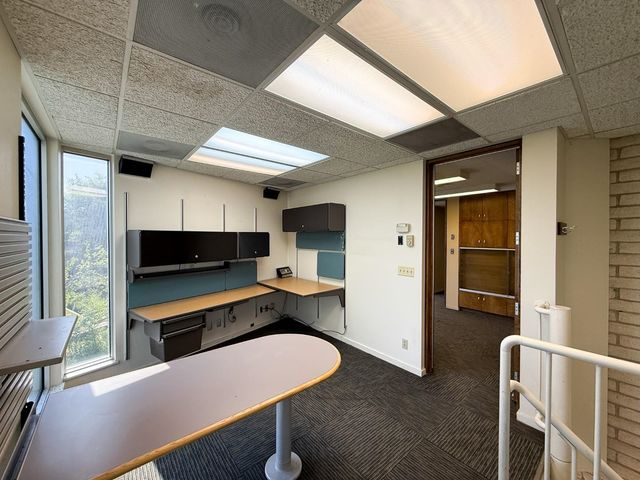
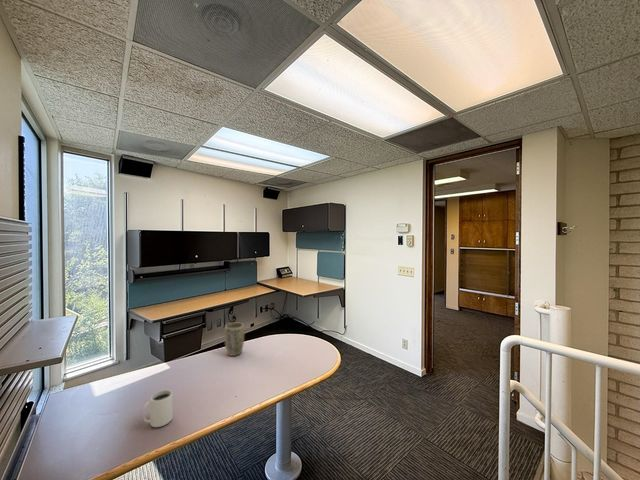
+ plant pot (234, 339)
+ mug (158, 409)
